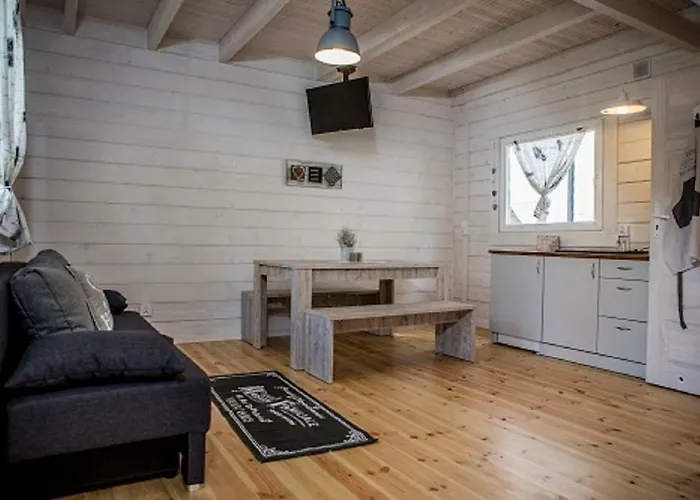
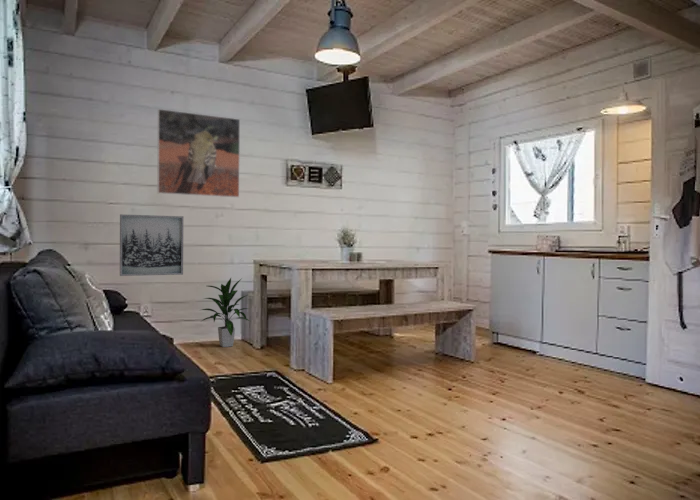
+ indoor plant (225, 311)
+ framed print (200, 155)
+ wall art (152, 245)
